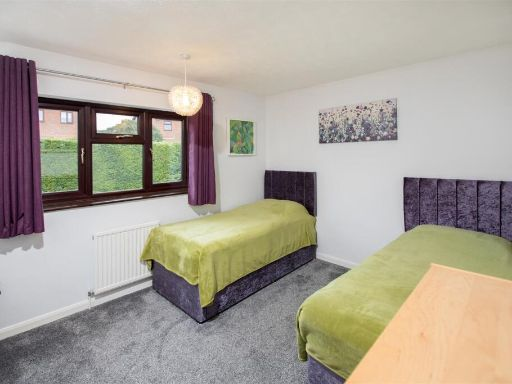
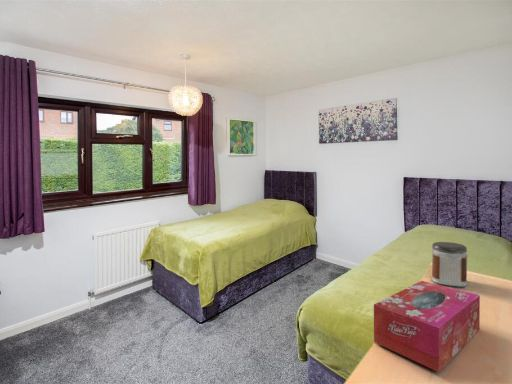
+ tissue box (428, 317)
+ jar (448, 262)
